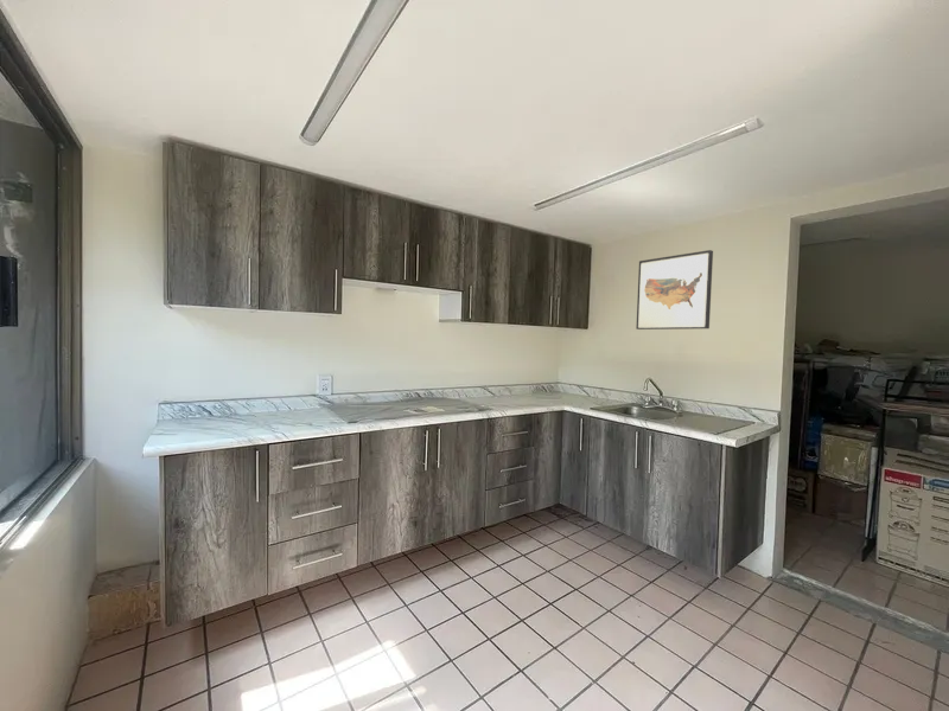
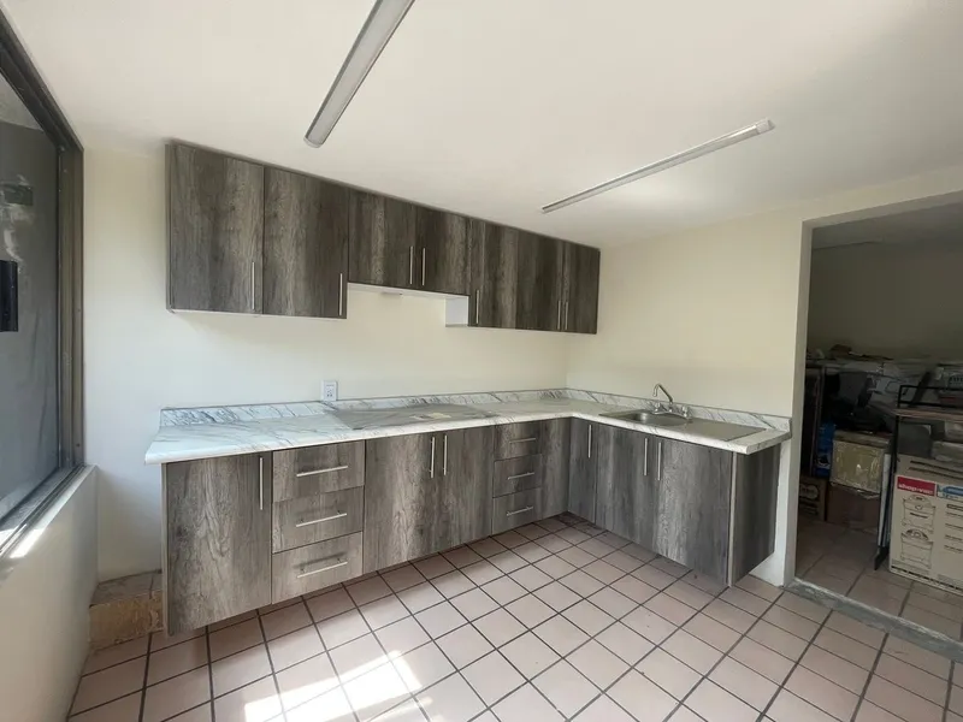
- wall art (671, 293)
